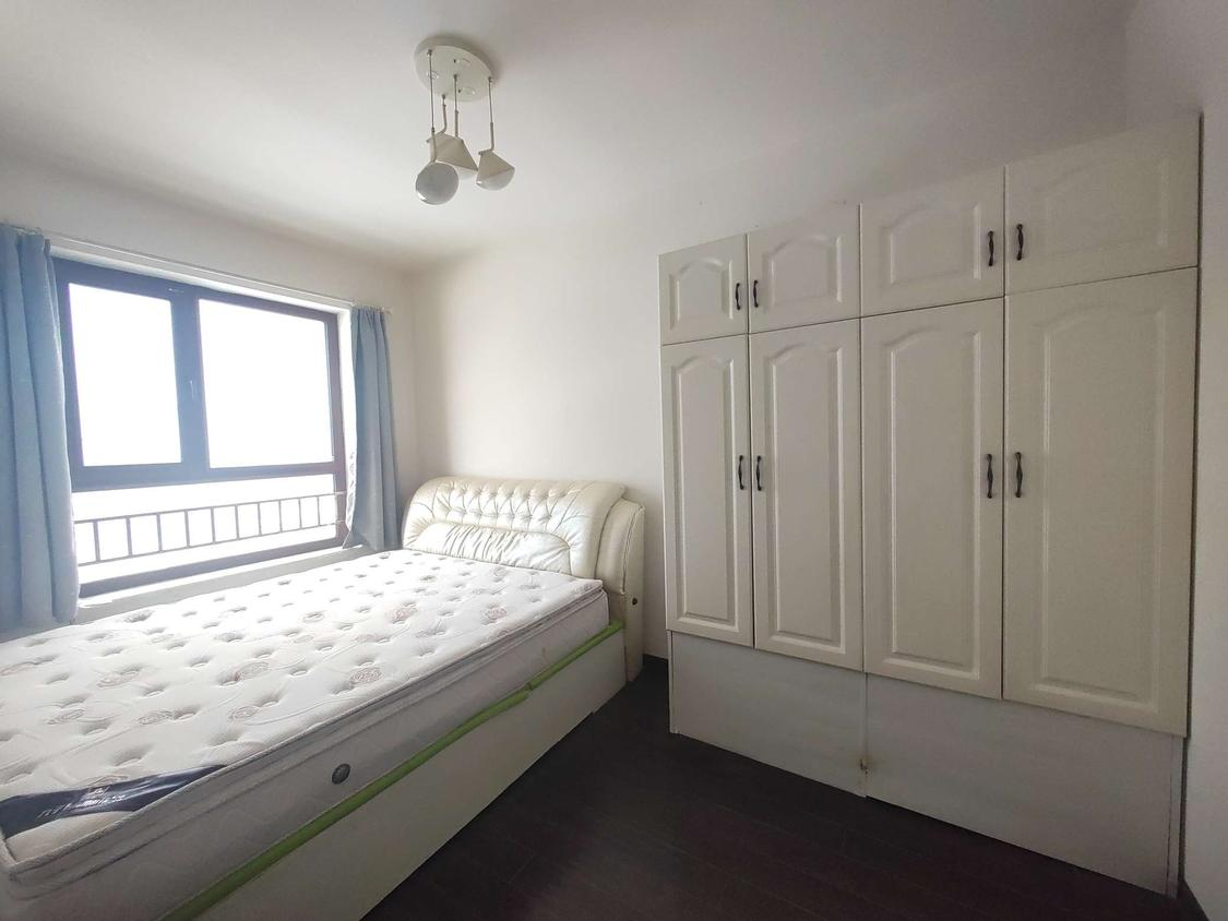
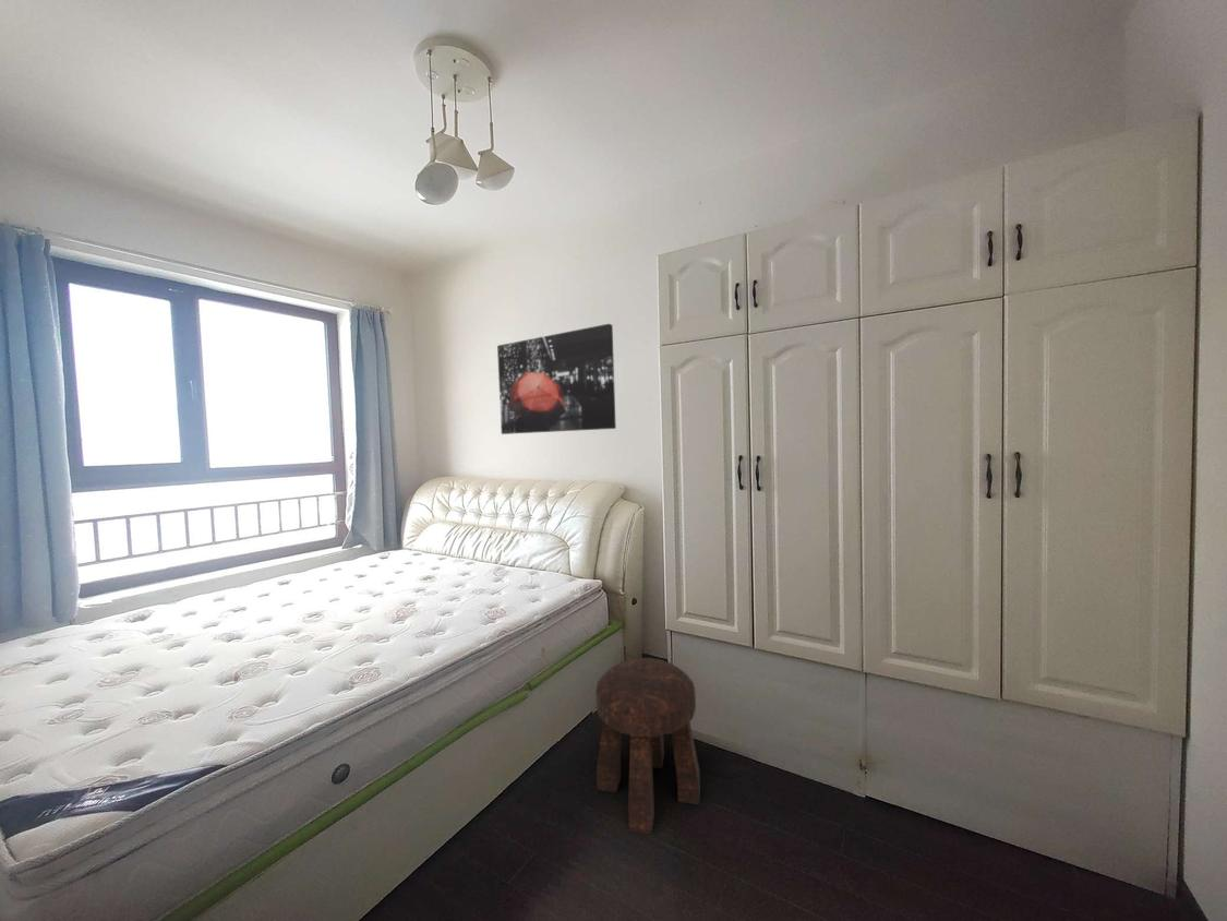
+ stool (646, 731)
+ wall art (552, 383)
